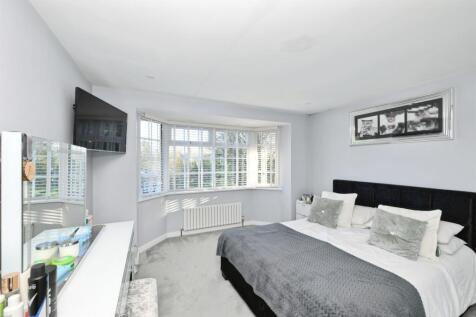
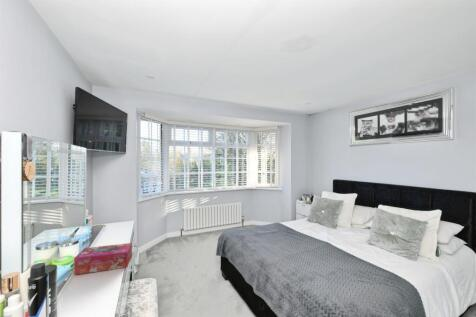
+ tissue box (105, 257)
